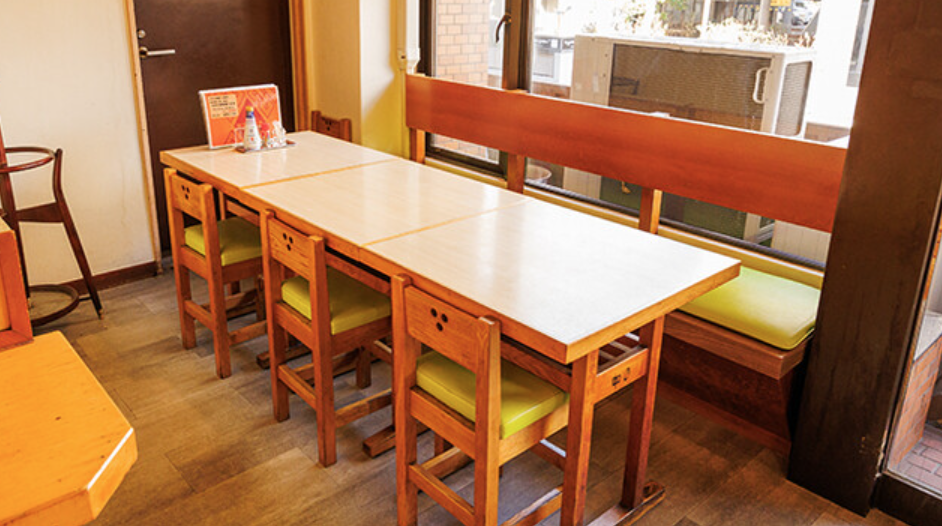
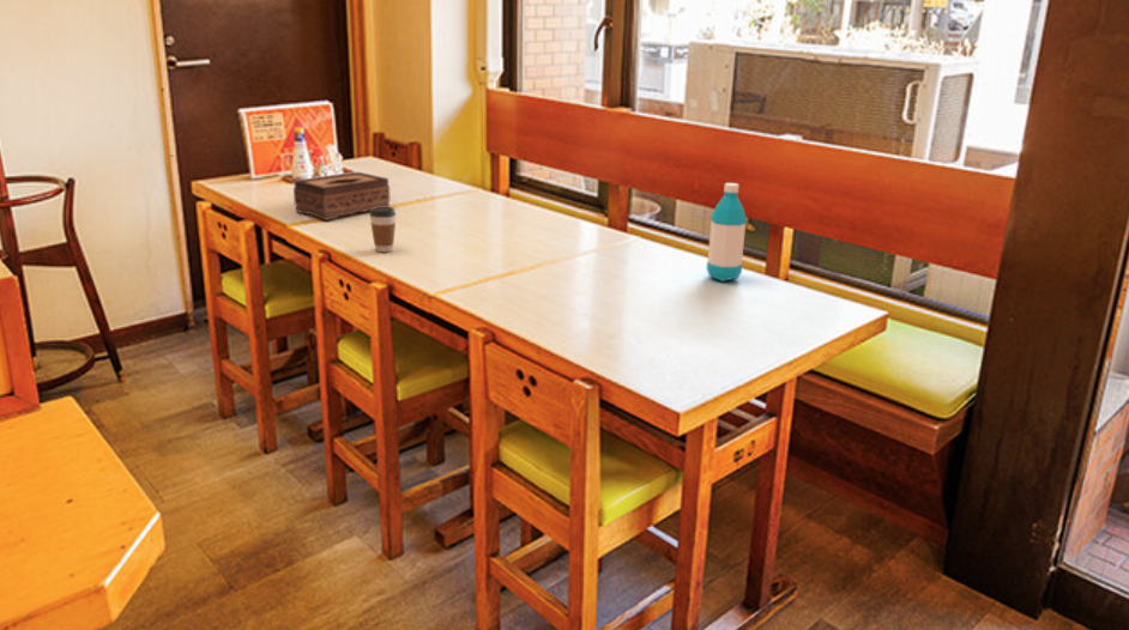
+ water bottle (727, 231)
+ coffee cup (382, 229)
+ tissue box (342, 194)
